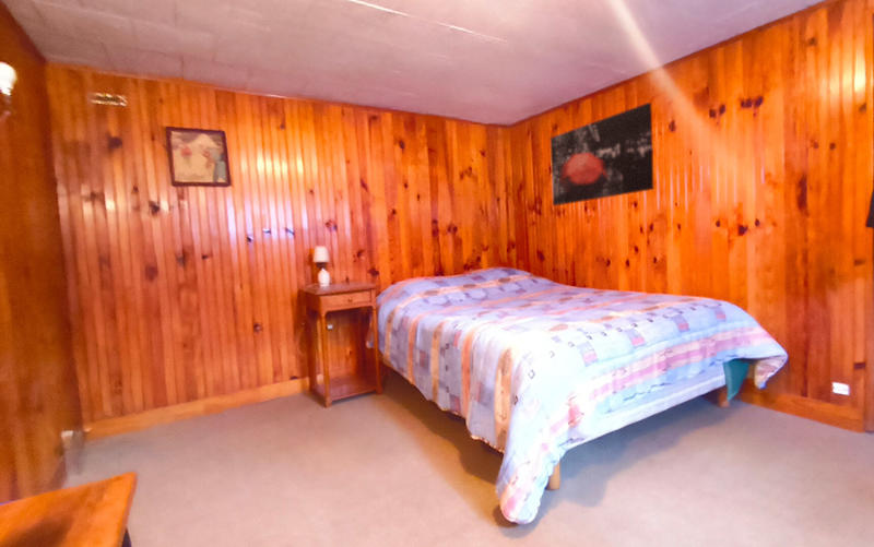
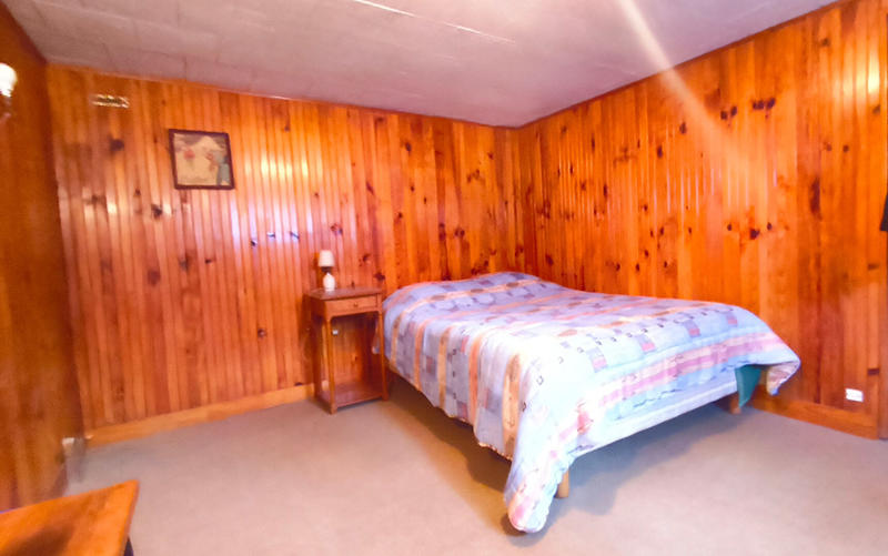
- wall art (595, 160)
